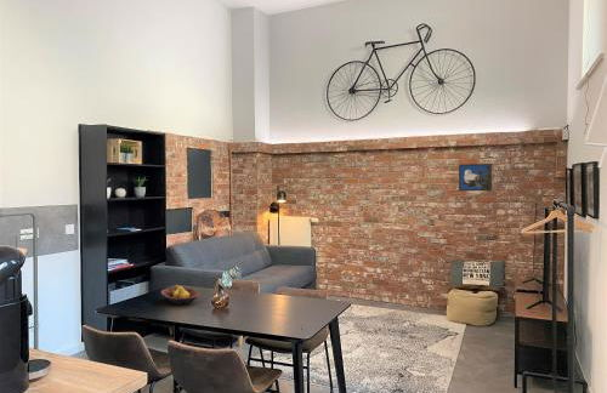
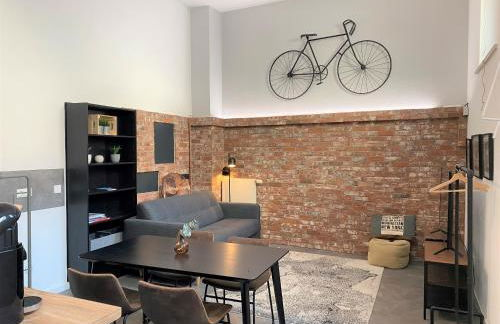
- fruit bowl (180, 294)
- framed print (475, 177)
